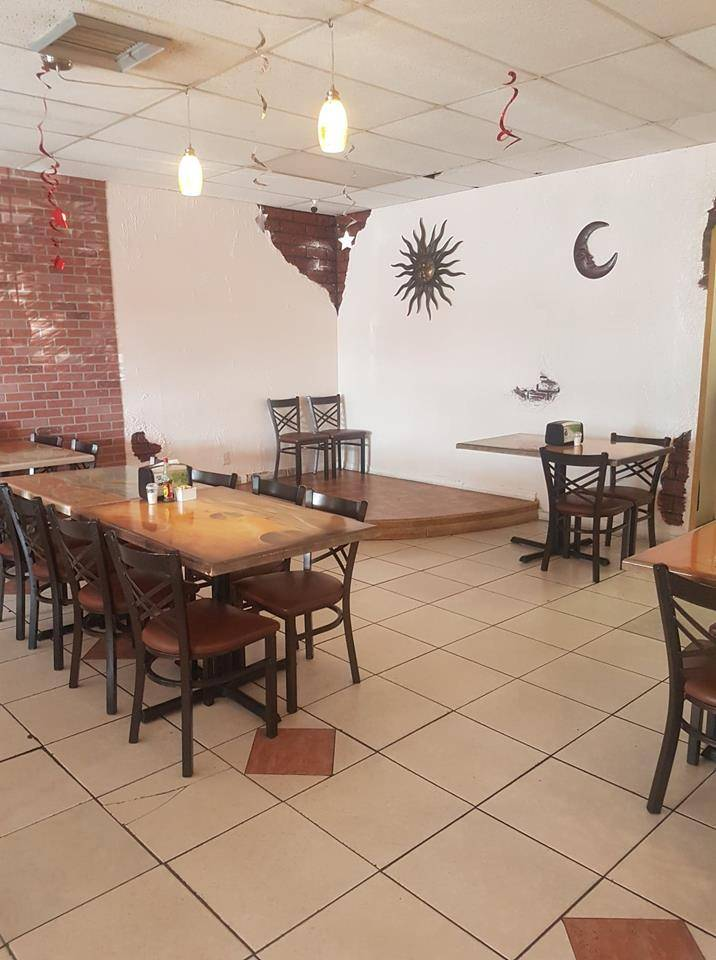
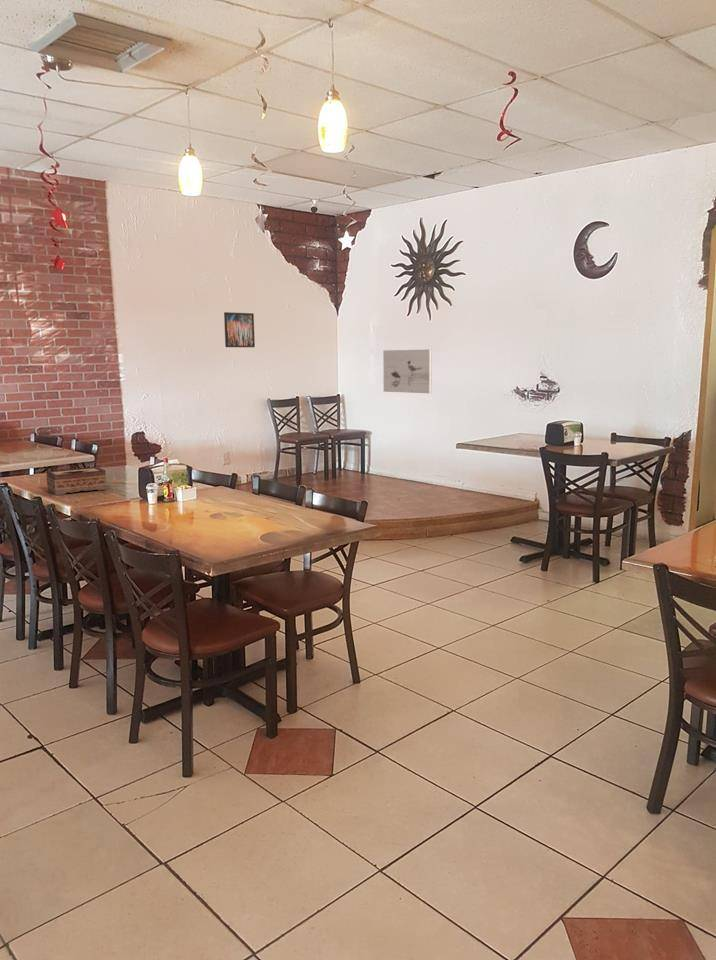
+ tissue box (76, 480)
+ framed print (406, 371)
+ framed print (239, 330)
